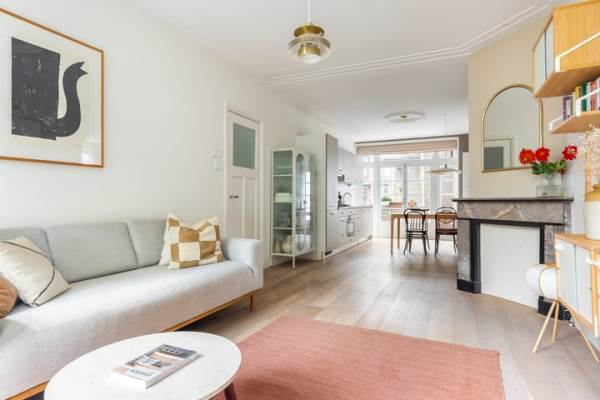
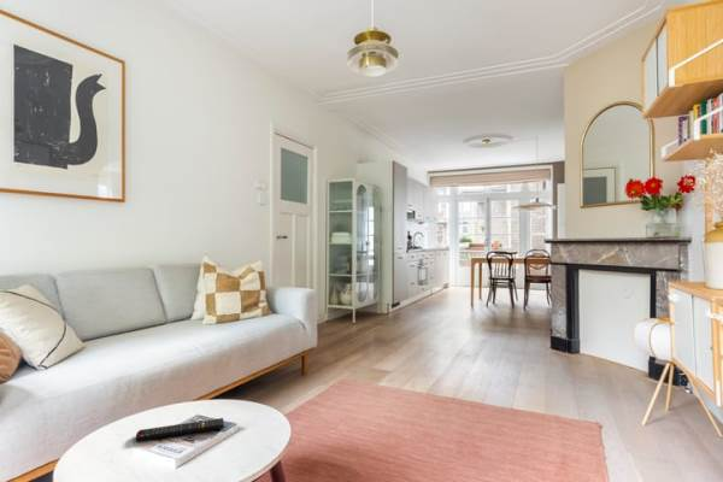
+ remote control (181, 429)
